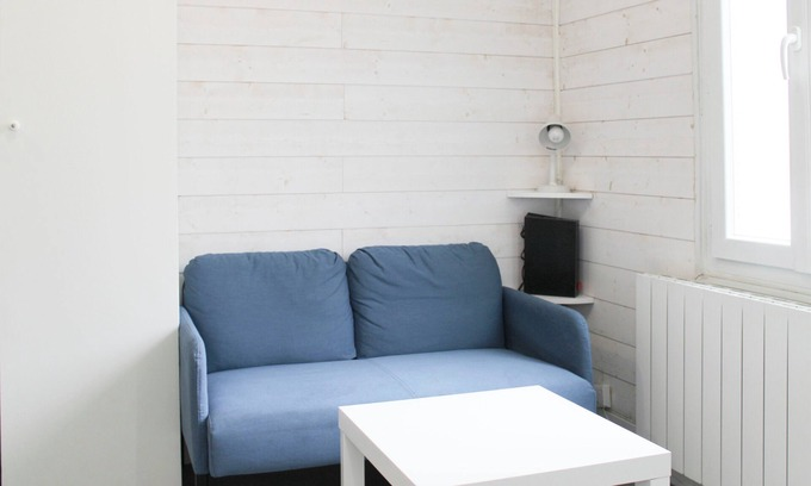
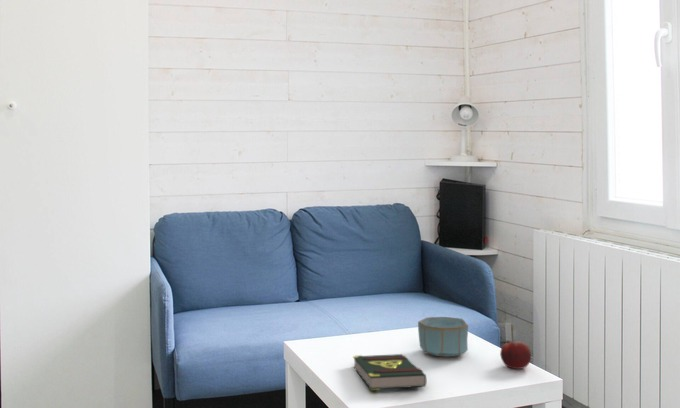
+ bowl (444, 337)
+ book (388, 370)
+ fruit (515, 354)
